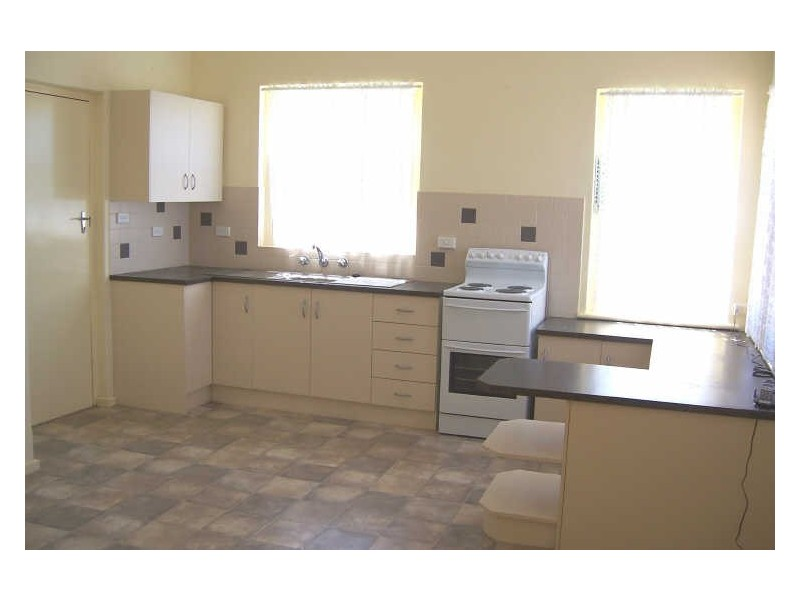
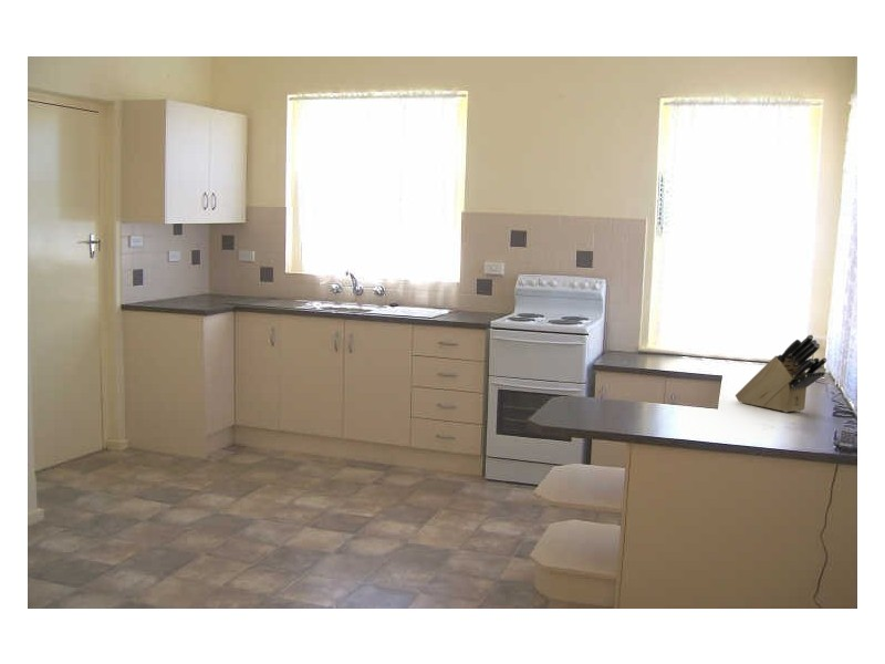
+ knife block (780, 370)
